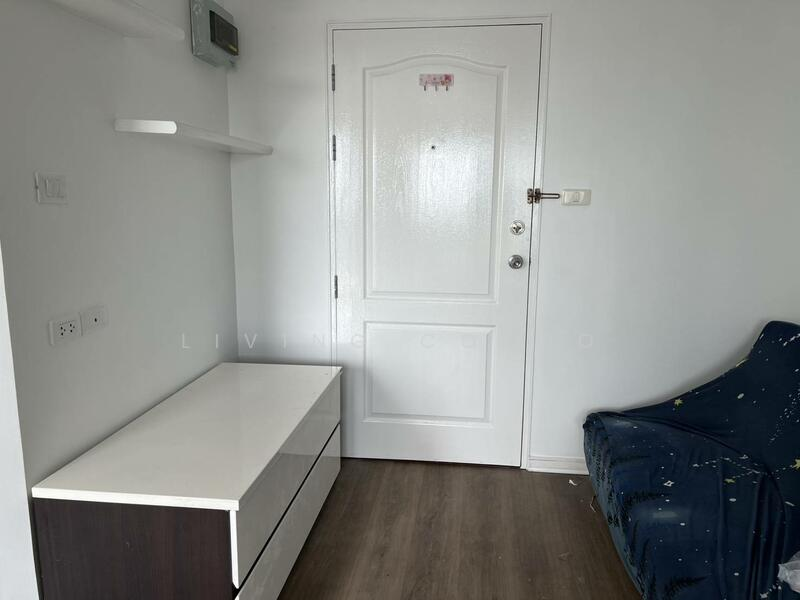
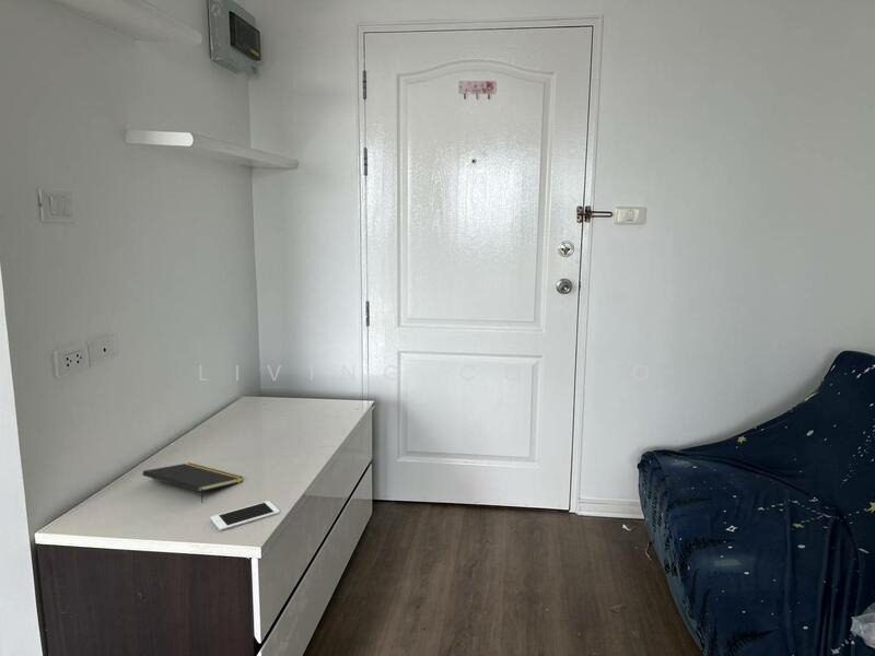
+ cell phone (245, 514)
+ notepad (194, 476)
